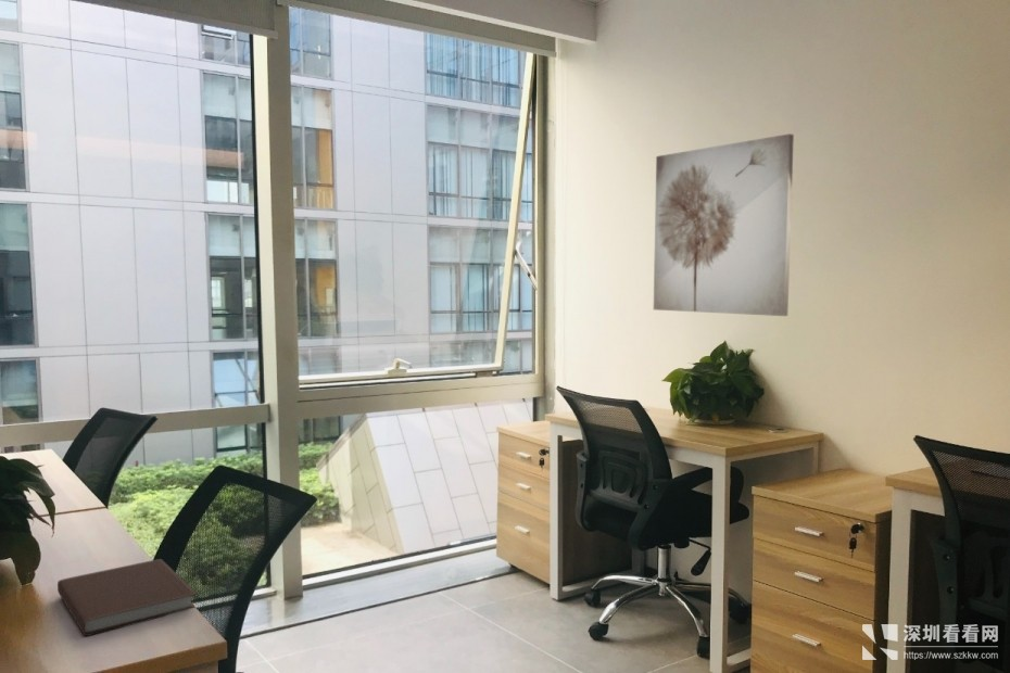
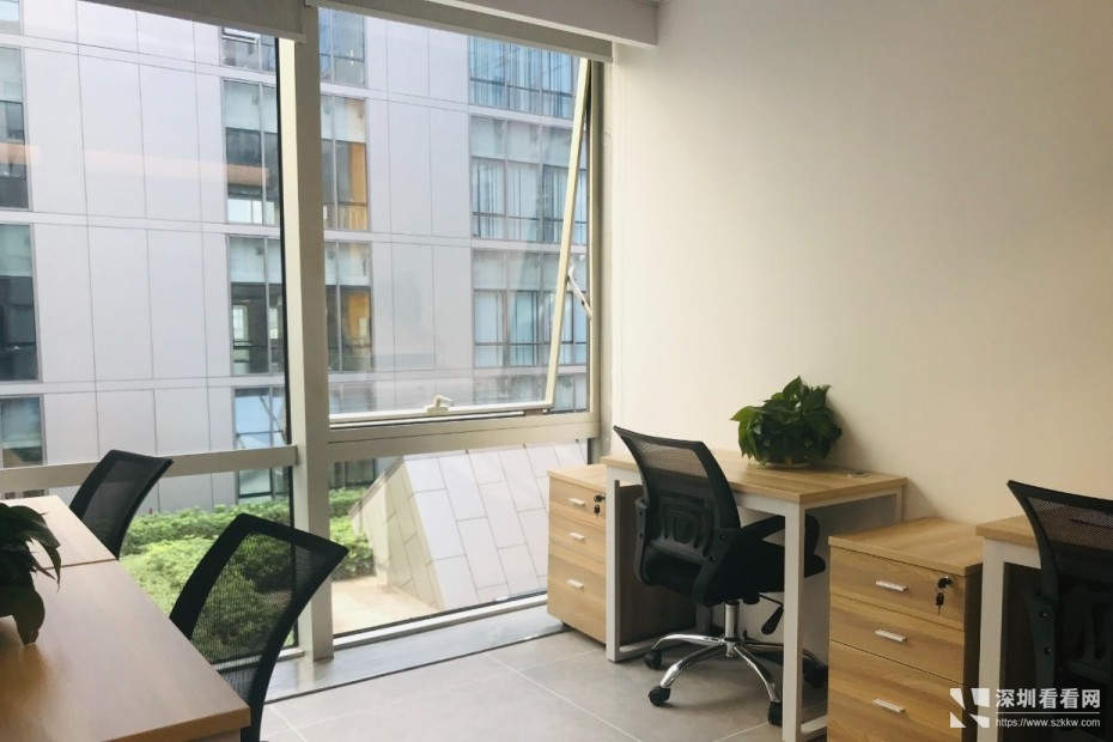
- notebook (126, 594)
- wall art (717, 230)
